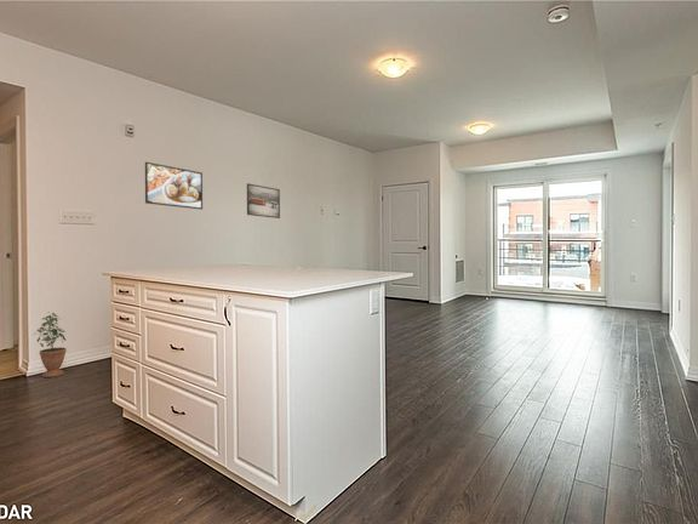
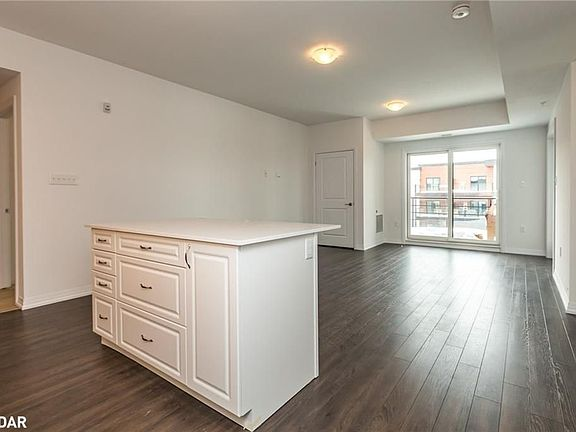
- potted plant (50, 343)
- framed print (263, 201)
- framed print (174, 187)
